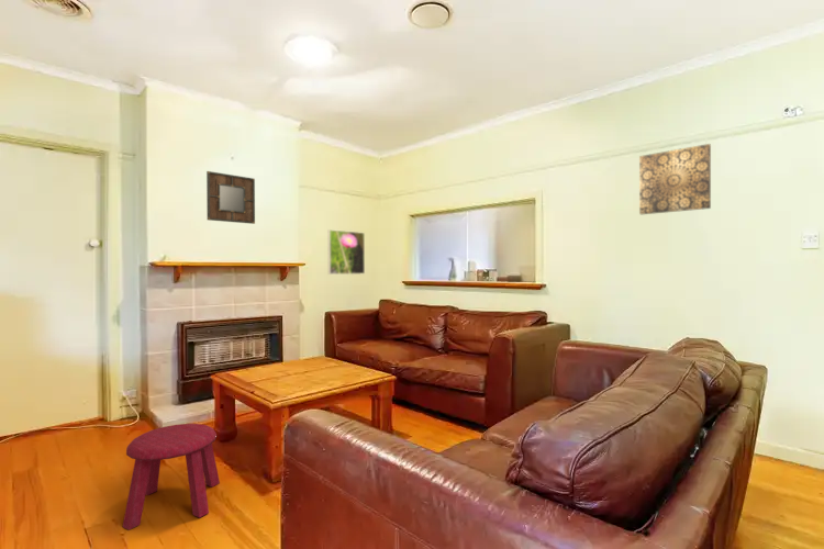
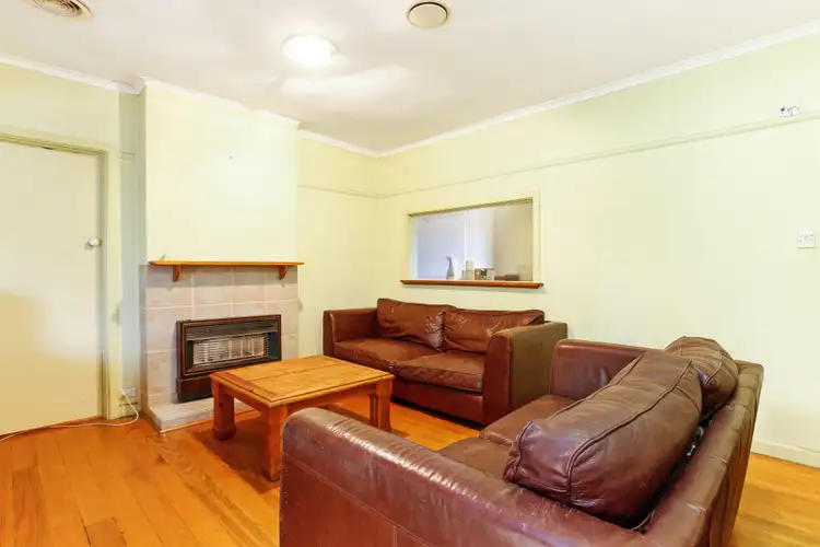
- wall art (673, 180)
- home mirror (231, 198)
- stool (170, 458)
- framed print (346, 253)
